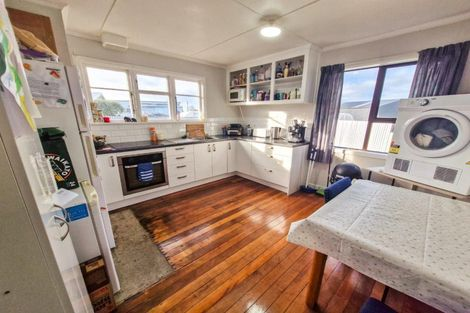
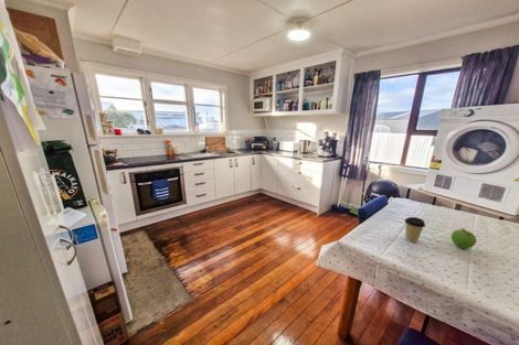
+ fruit (463, 238)
+ coffee cup (413, 229)
